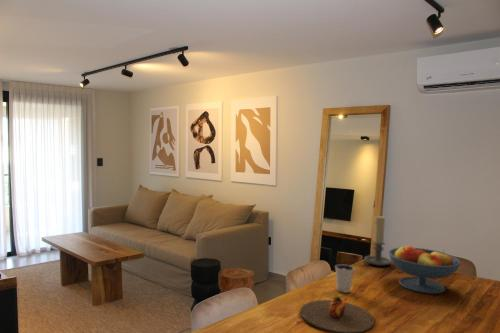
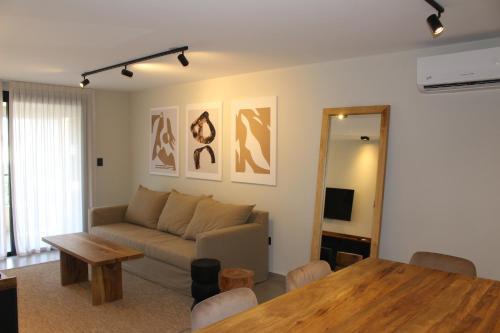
- dixie cup (344, 278)
- candle holder (376, 239)
- fruit bowl (422, 265)
- plate (337, 306)
